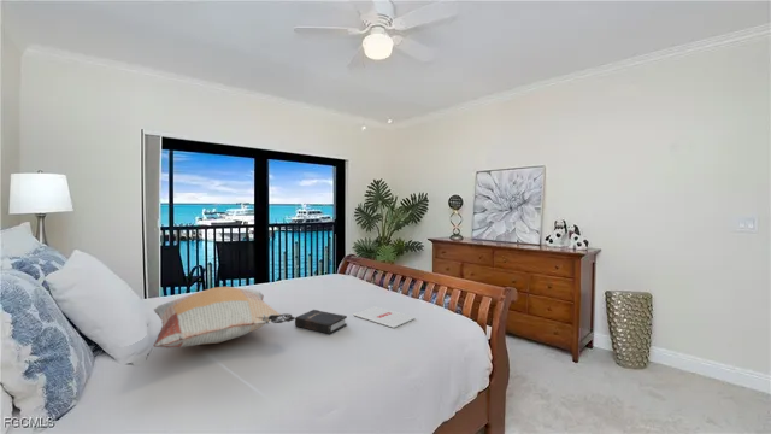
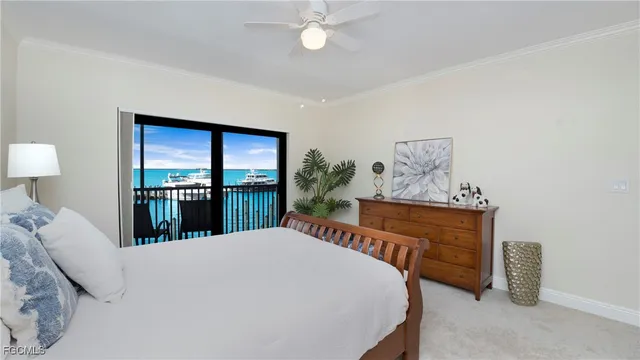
- magazine (383, 316)
- hardback book (320, 321)
- decorative pillow (222, 313)
